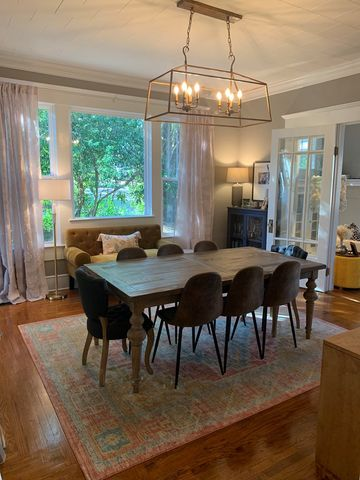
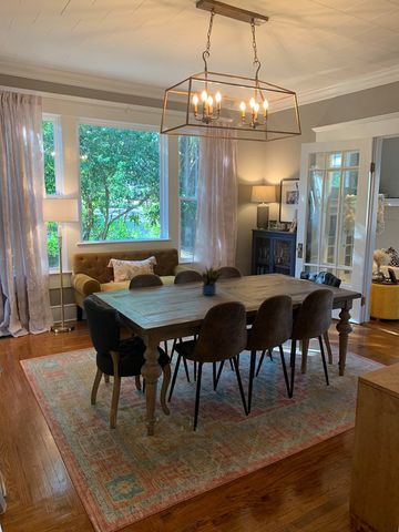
+ potted plant (213, 276)
